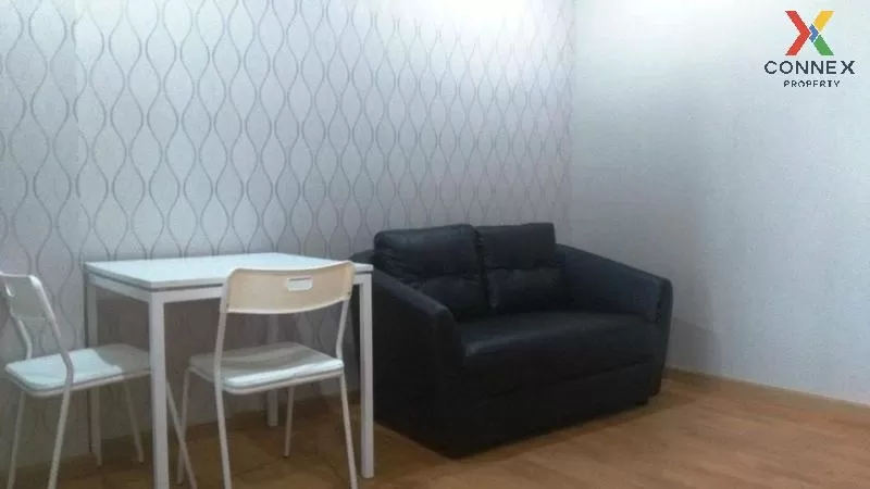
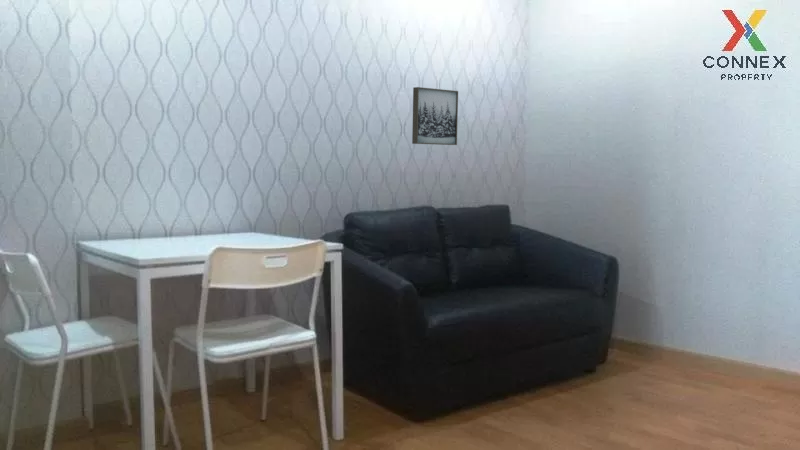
+ wall art (435, 116)
